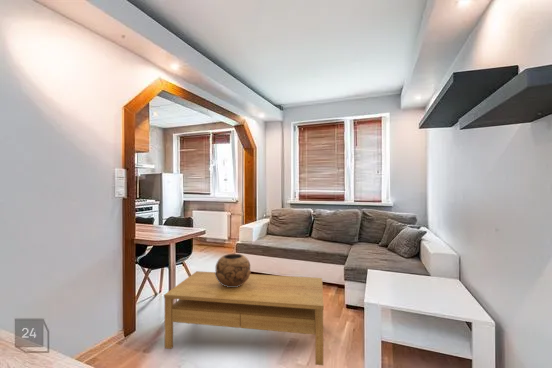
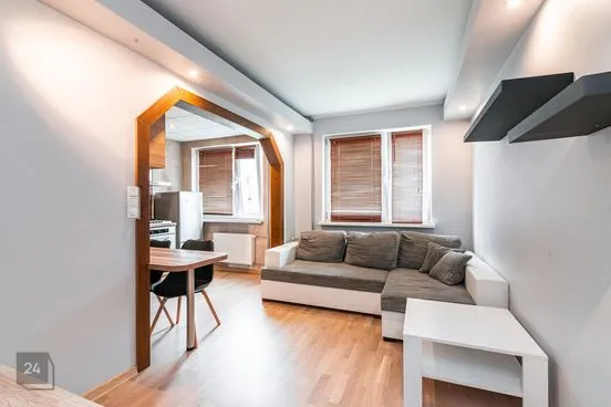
- decorative bowl (233, 269)
- coffee table (249, 310)
